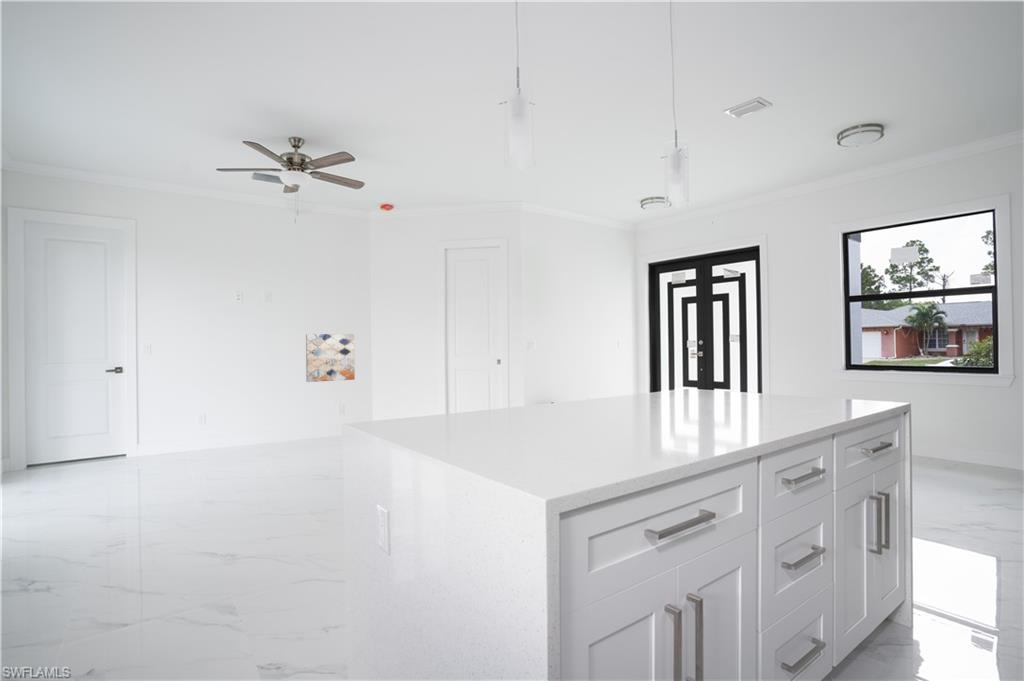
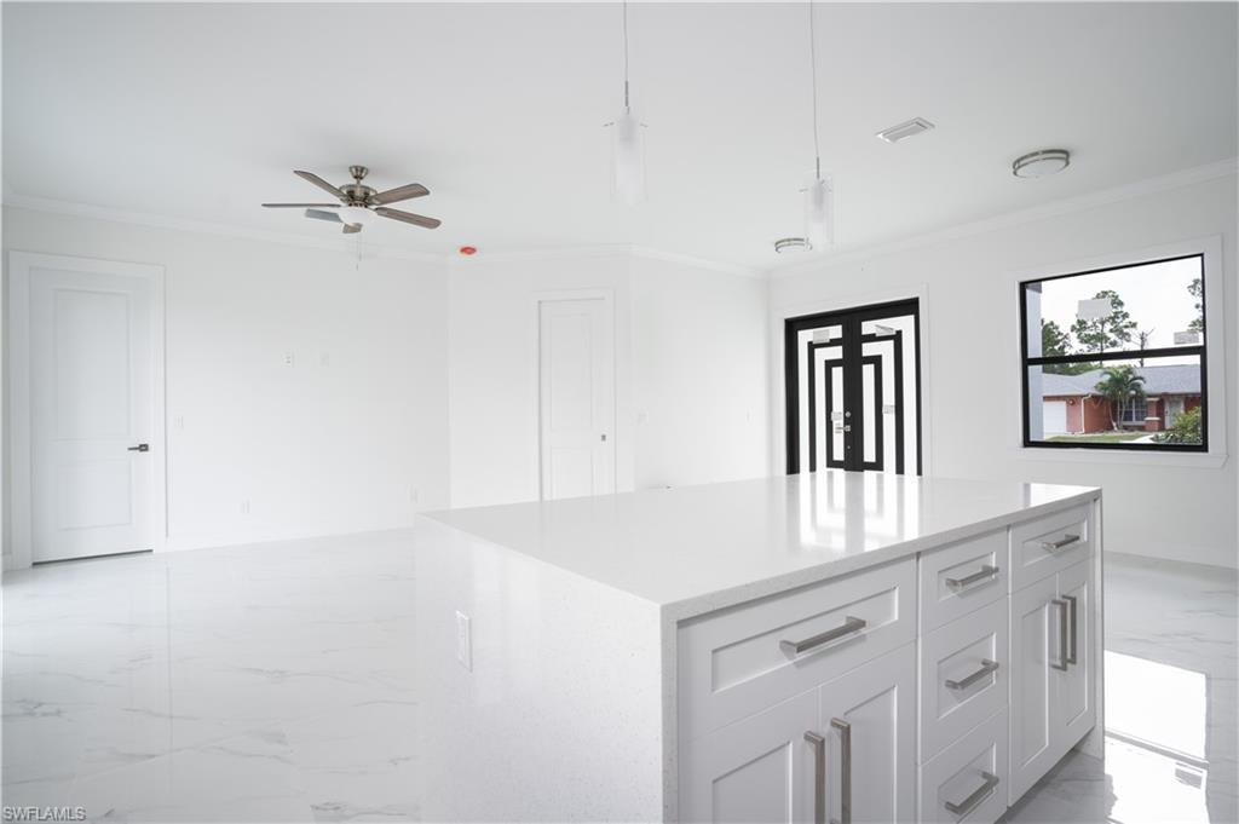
- wall art (330, 357)
